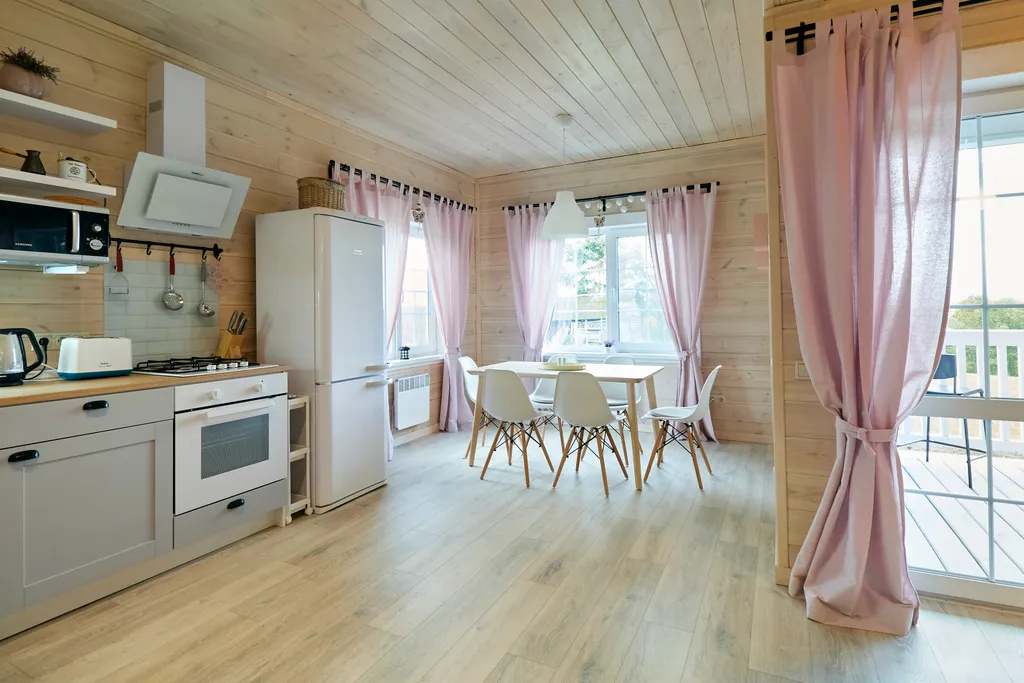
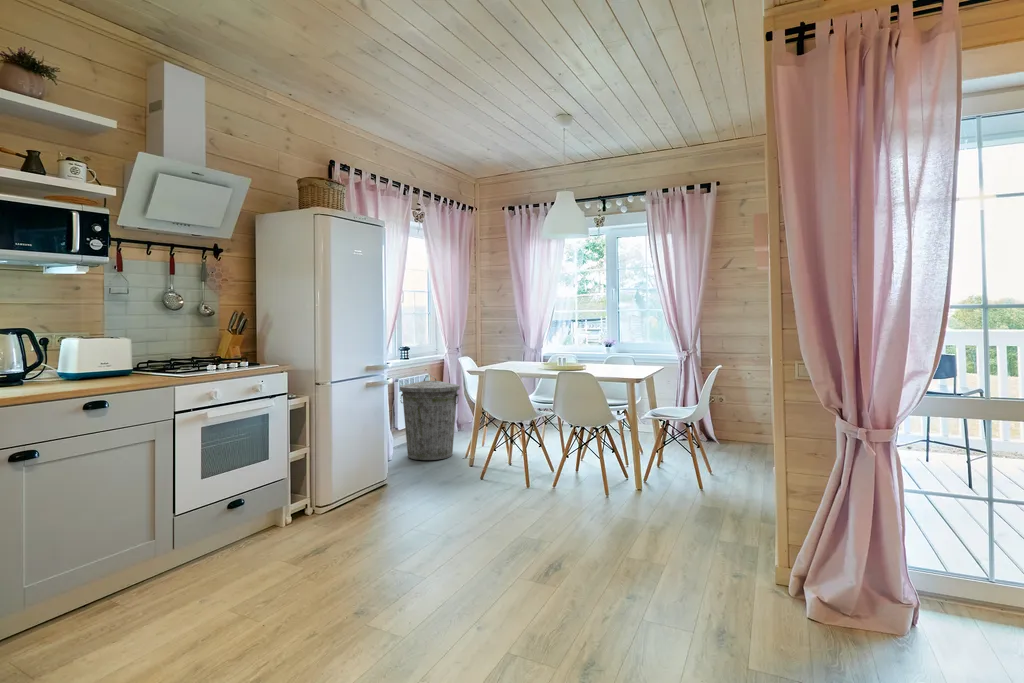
+ trash can (430, 415)
